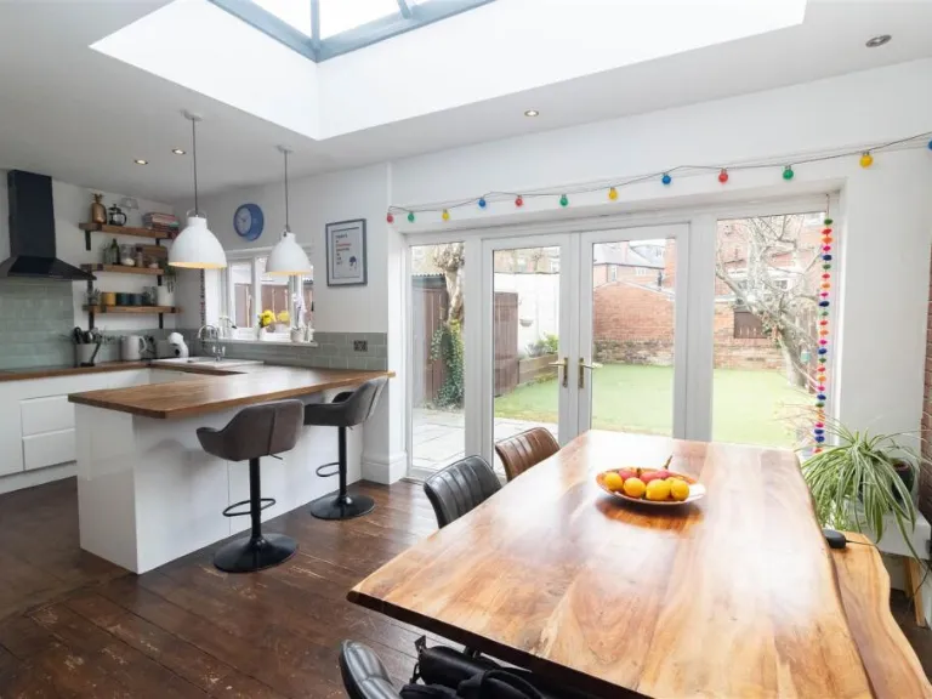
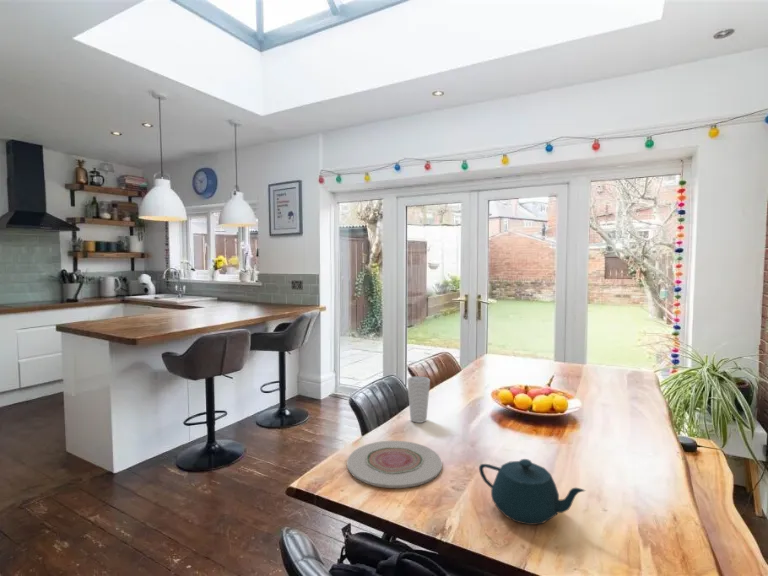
+ cup (418, 399)
+ plate (394, 461)
+ teapot (528, 487)
